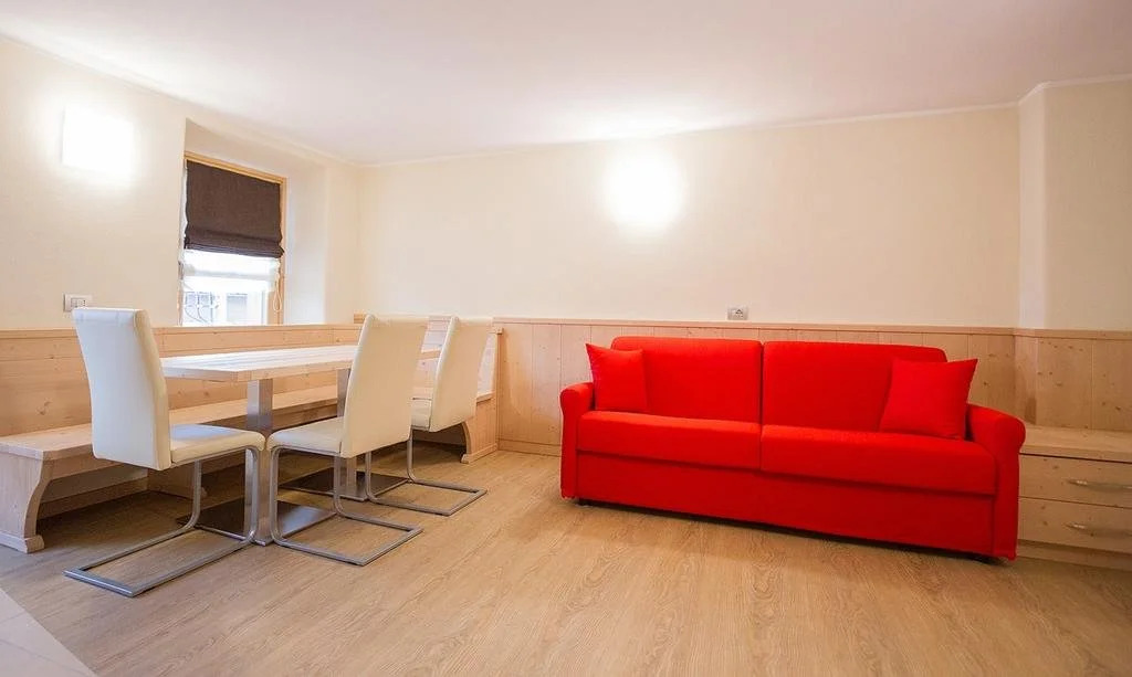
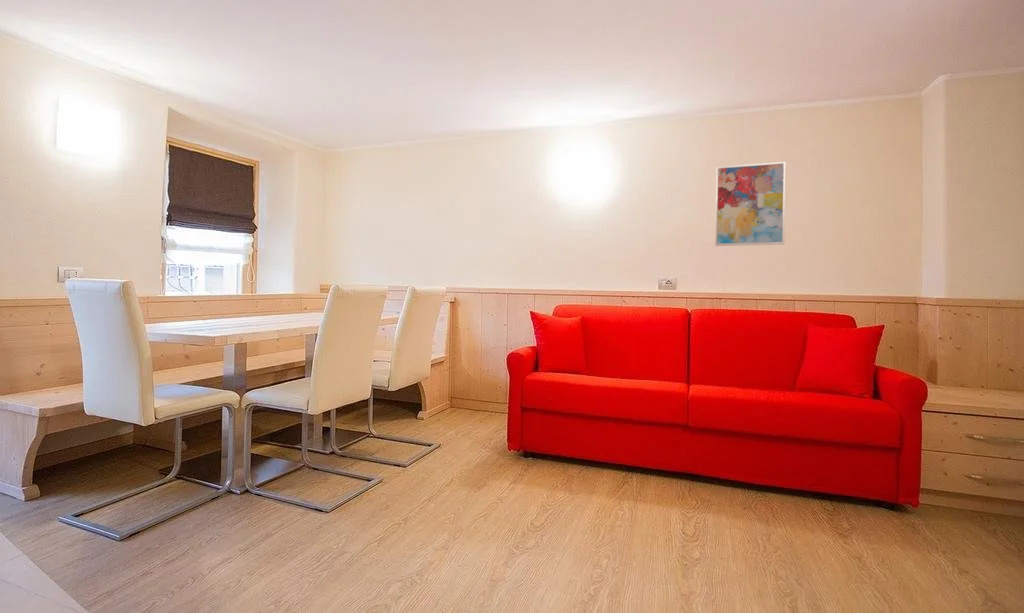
+ wall art (749, 204)
